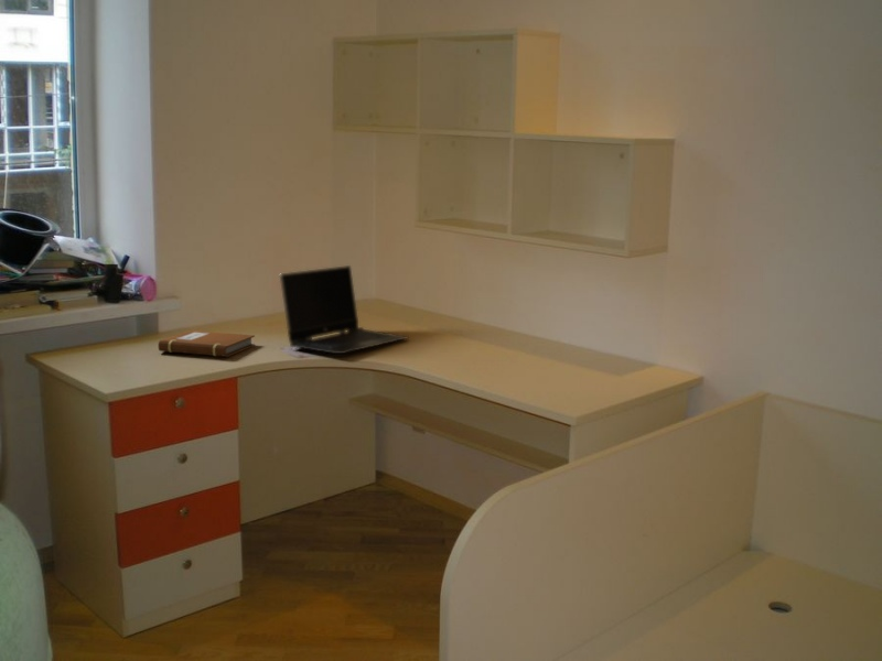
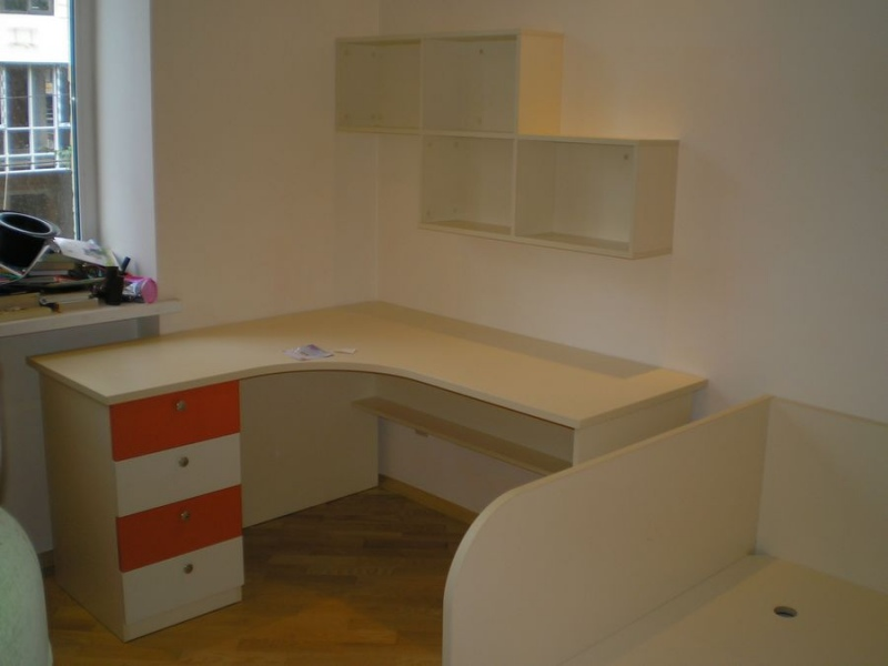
- notebook (205, 343)
- laptop computer (345, 308)
